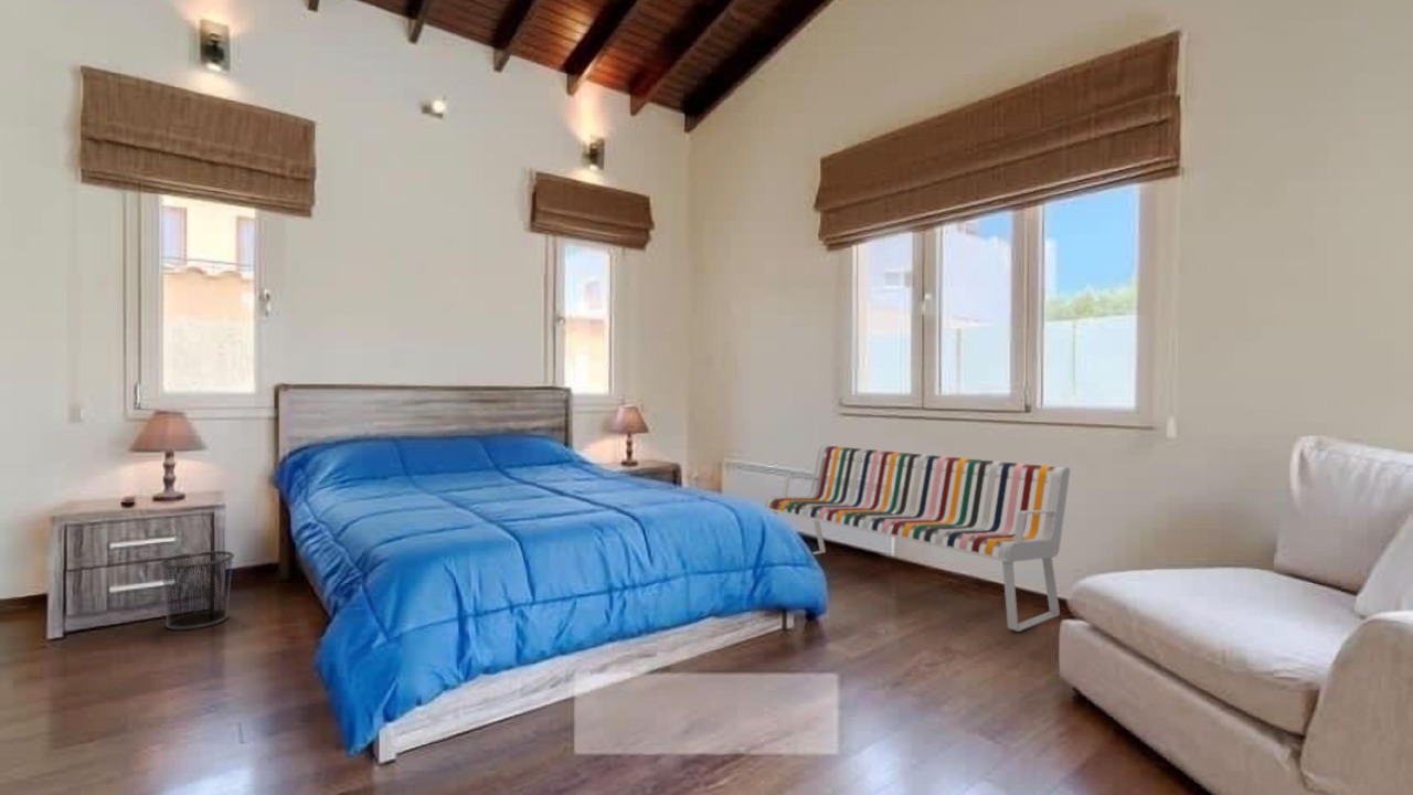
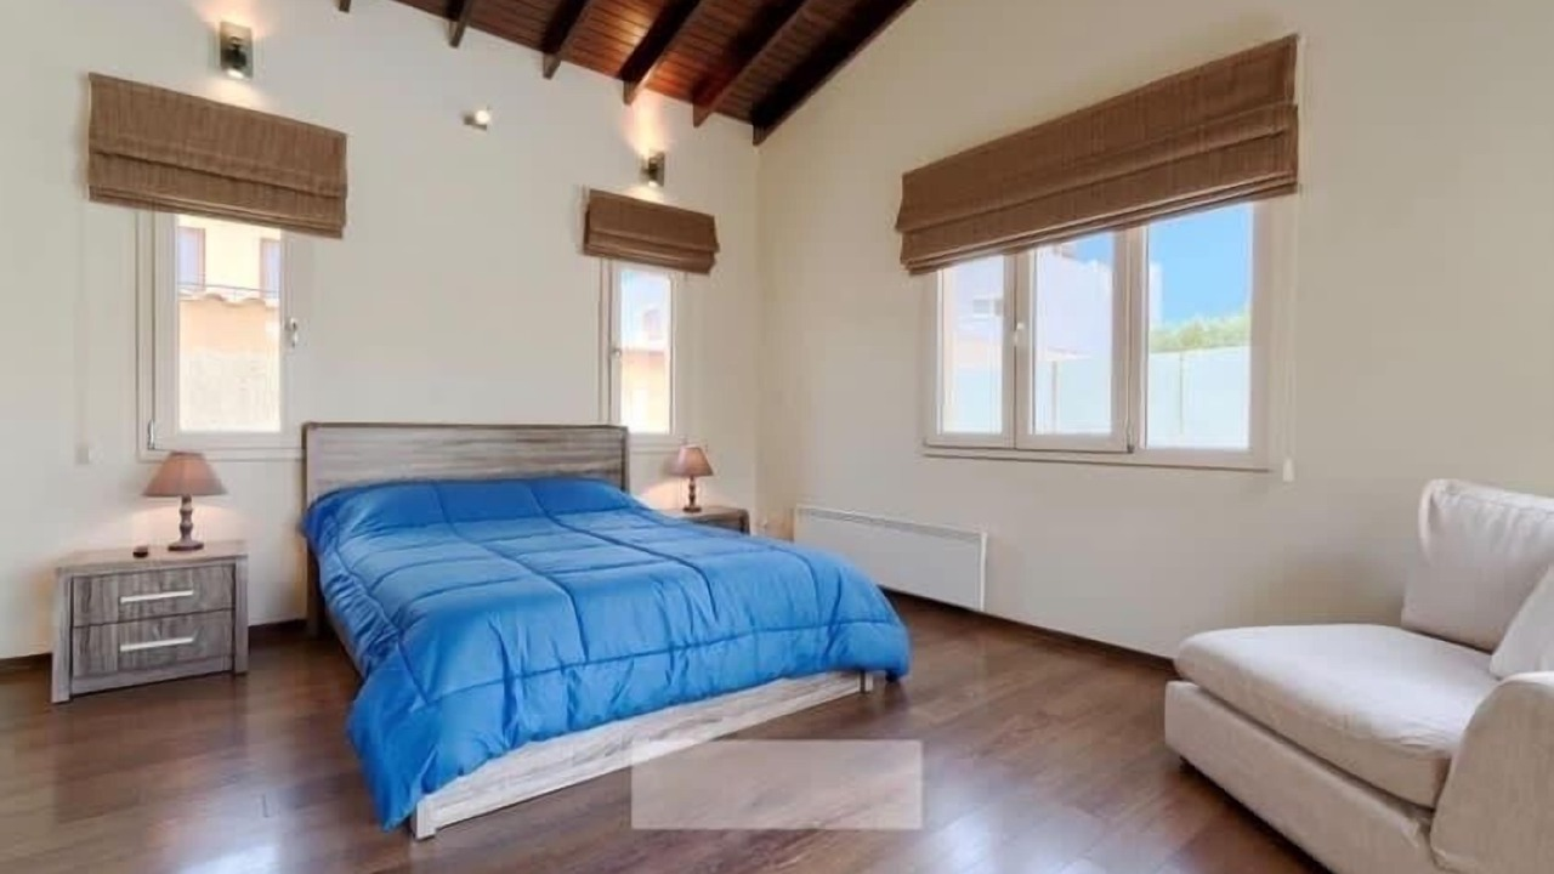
- bench (897, 520)
- waste bin (198, 590)
